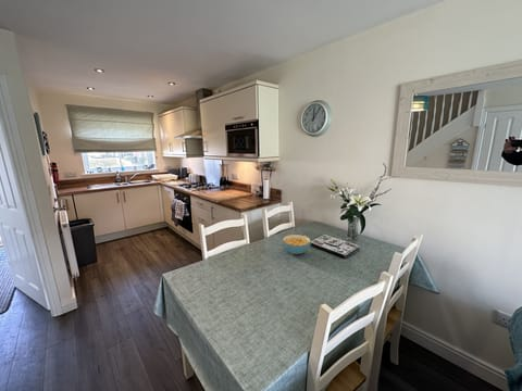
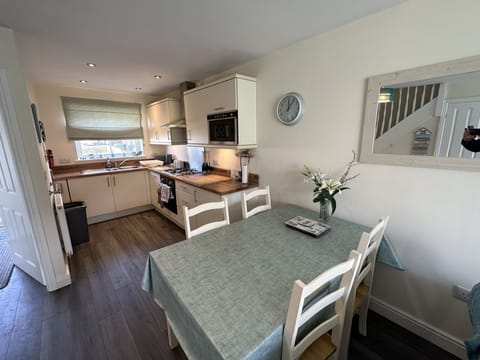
- cereal bowl (296, 245)
